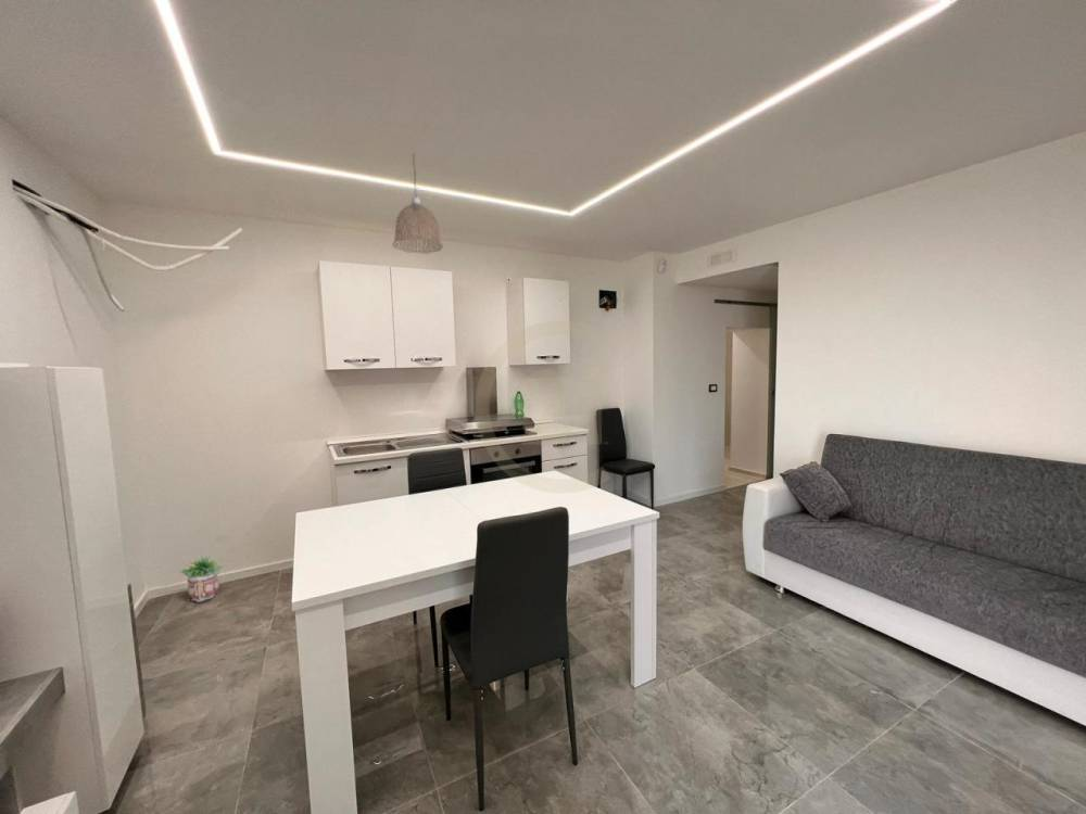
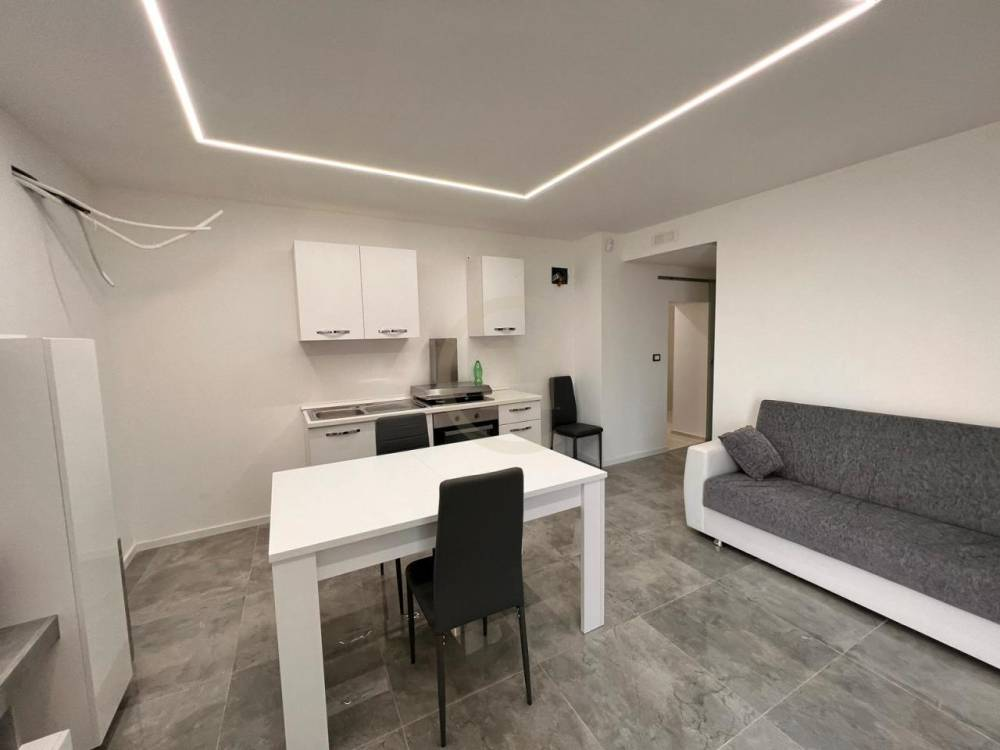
- potted plant (202, 576)
- pendant lamp (415, 200)
